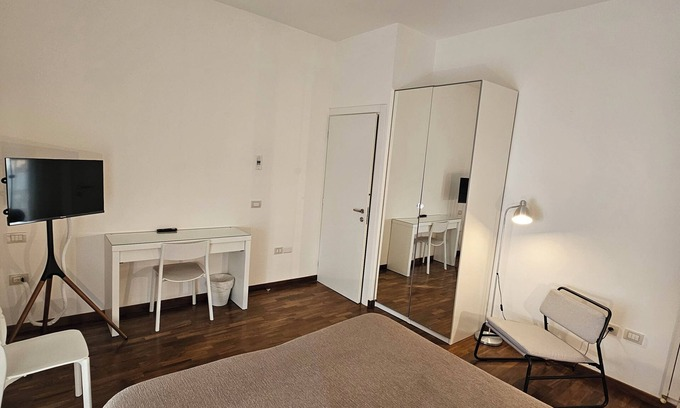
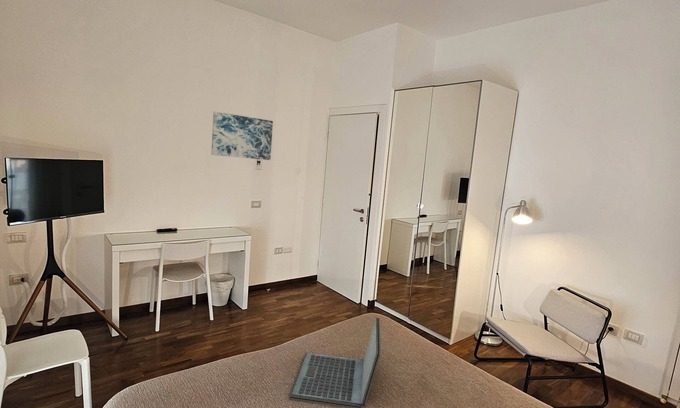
+ wall art (243, 137)
+ laptop (337, 356)
